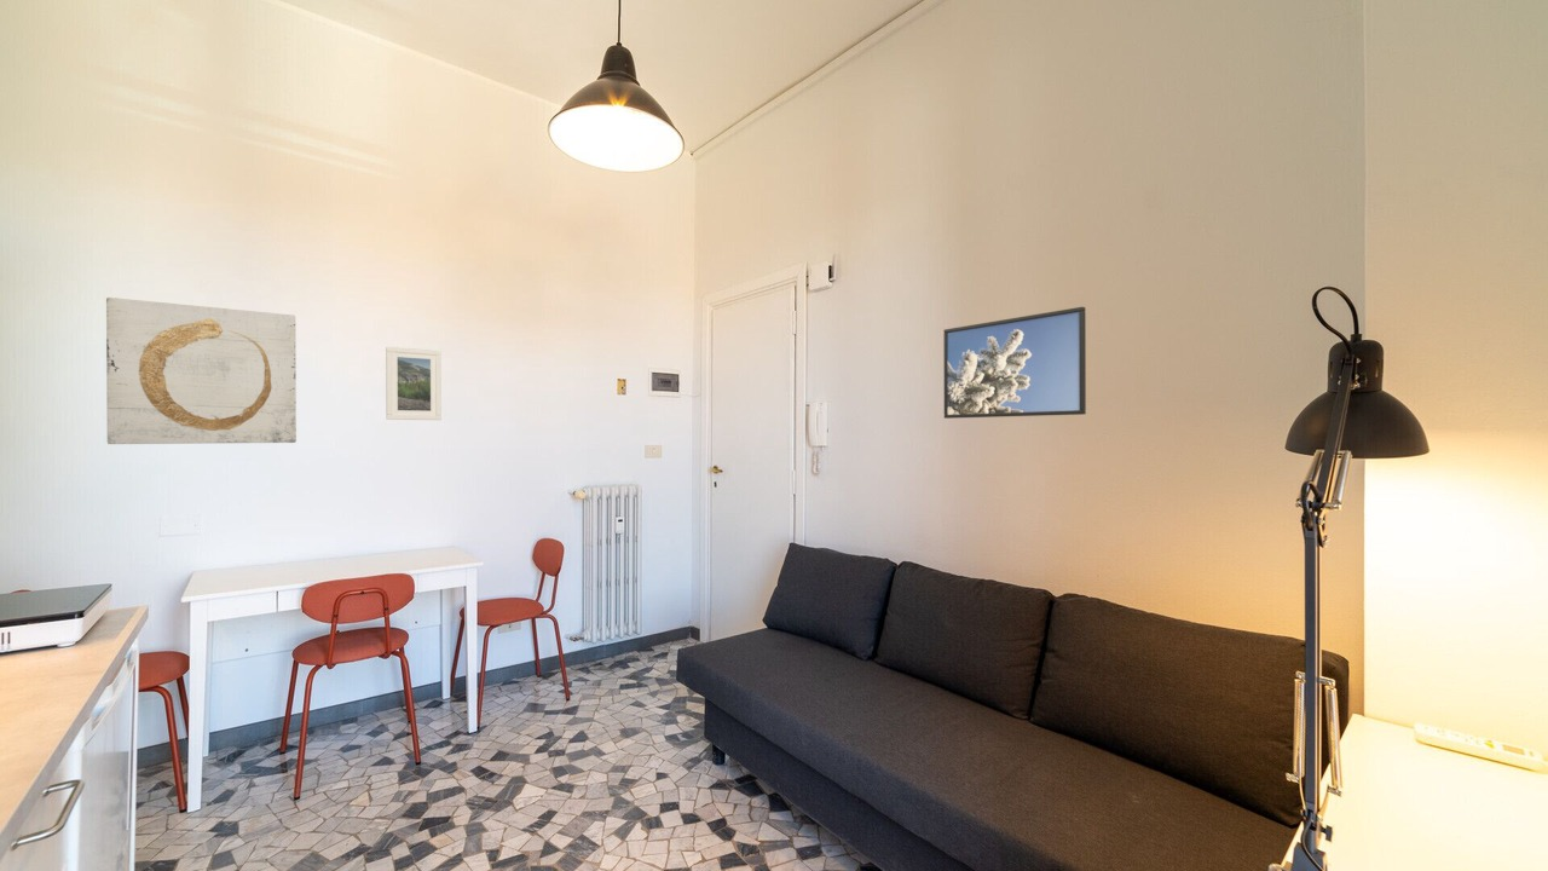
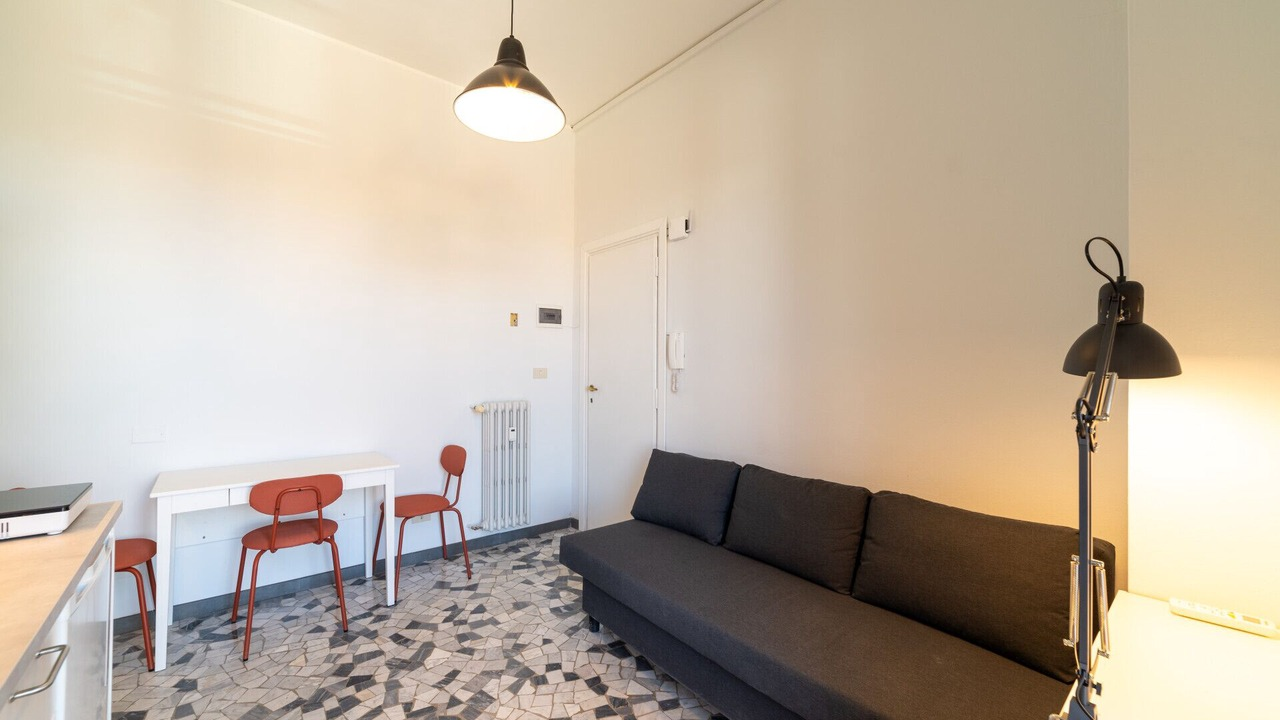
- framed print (414, 383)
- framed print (1007, 368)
- wall art (208, 375)
